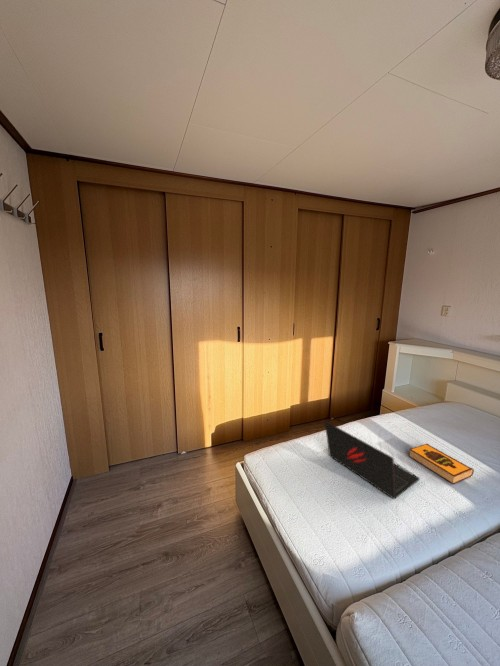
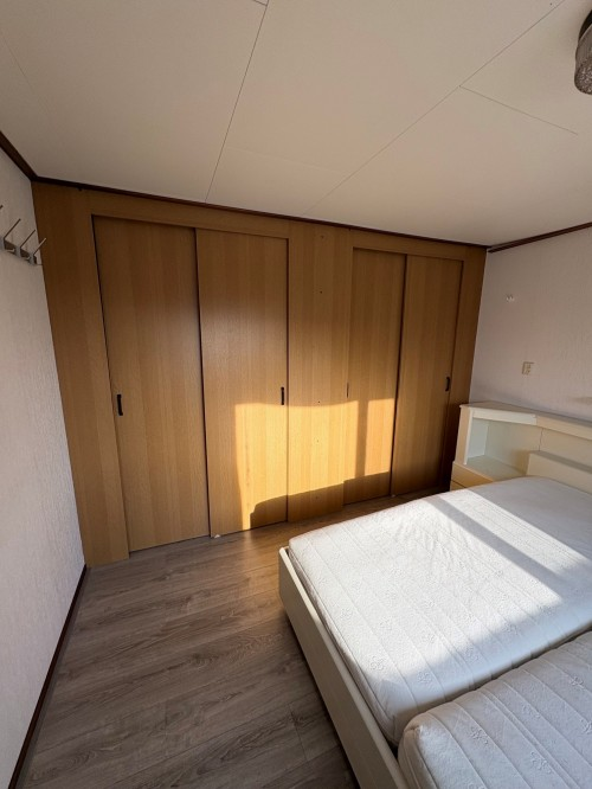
- laptop (370, 450)
- hardback book (439, 461)
